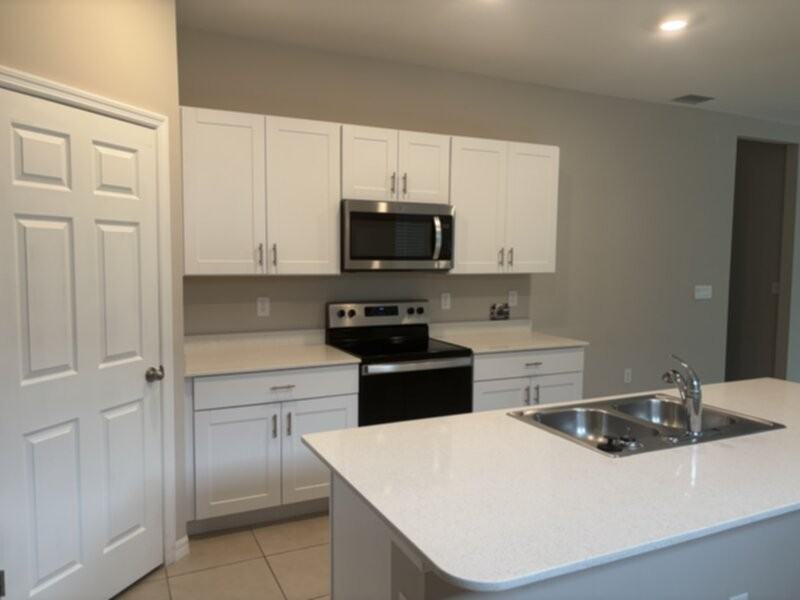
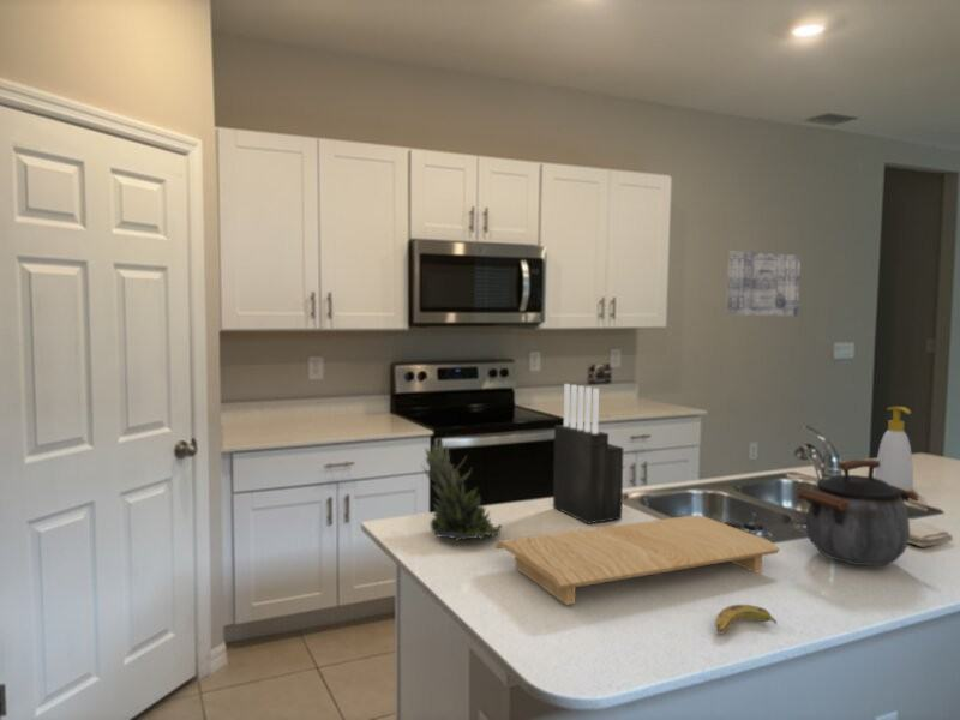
+ succulent plant (457, 488)
+ knife block (590, 449)
+ washcloth (910, 528)
+ soap bottle (895, 448)
+ wall art (763, 284)
+ banana (740, 619)
+ cutting board (635, 554)
+ kettle (857, 510)
